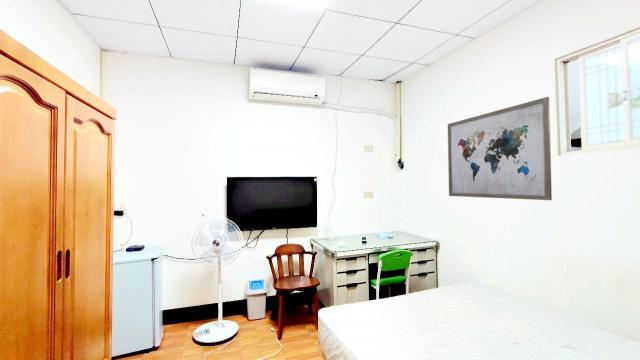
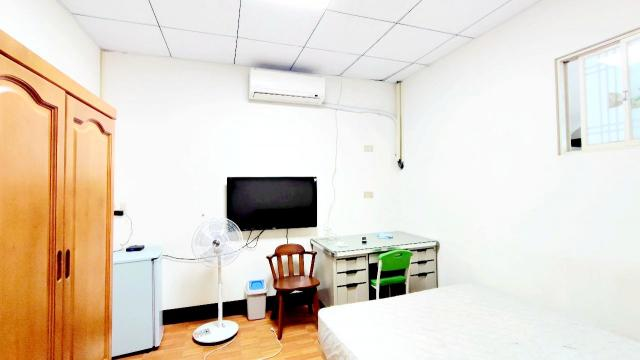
- wall art (490, 155)
